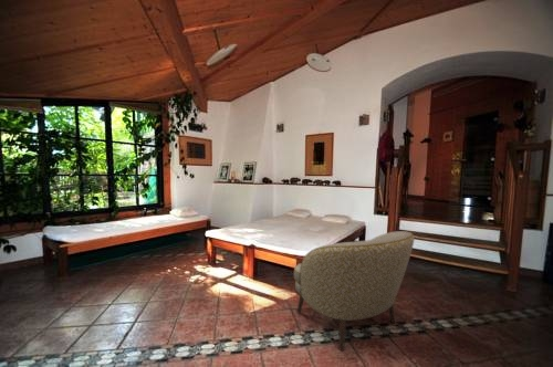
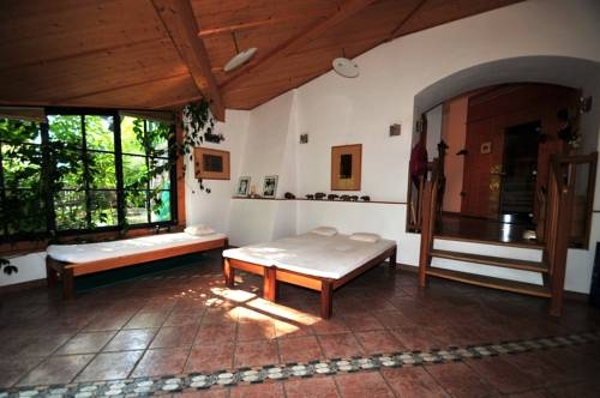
- armchair (352, 274)
